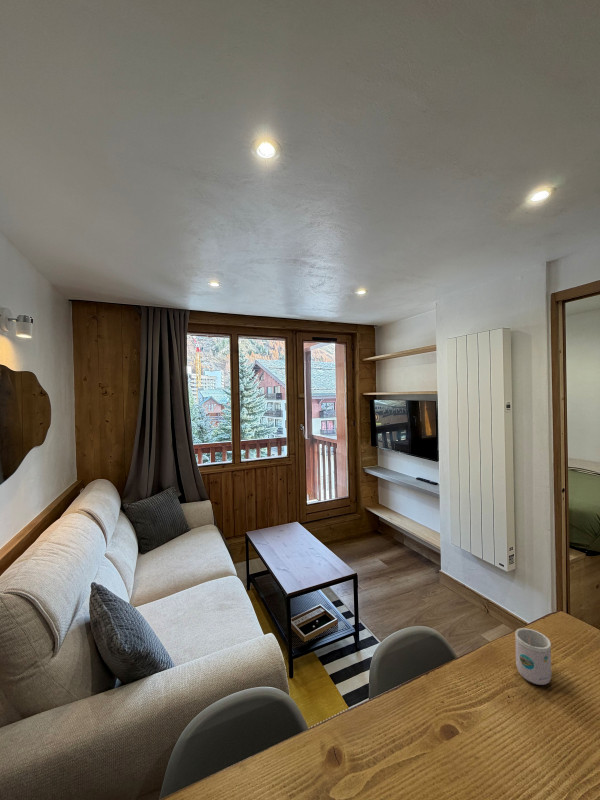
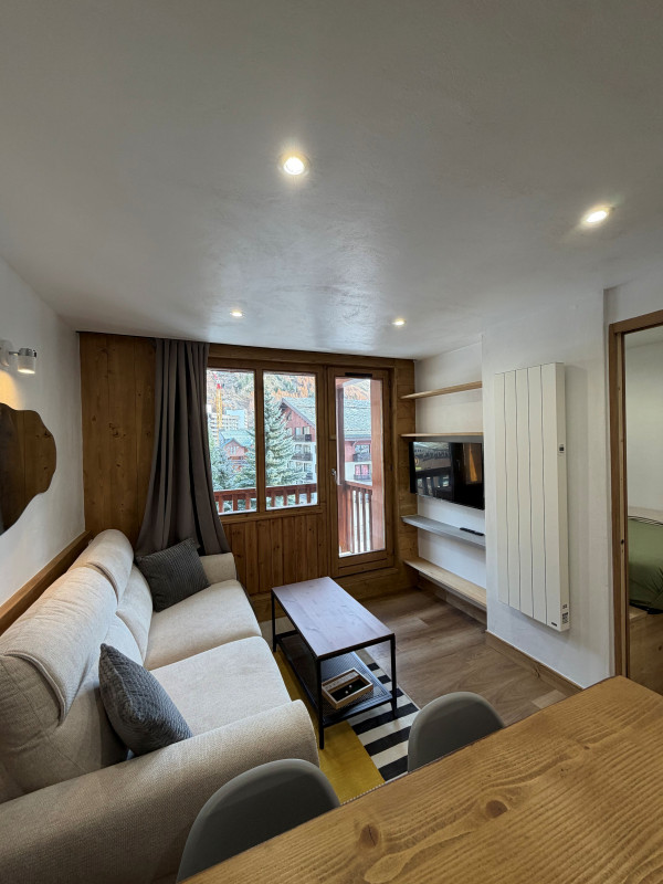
- mug (533, 649)
